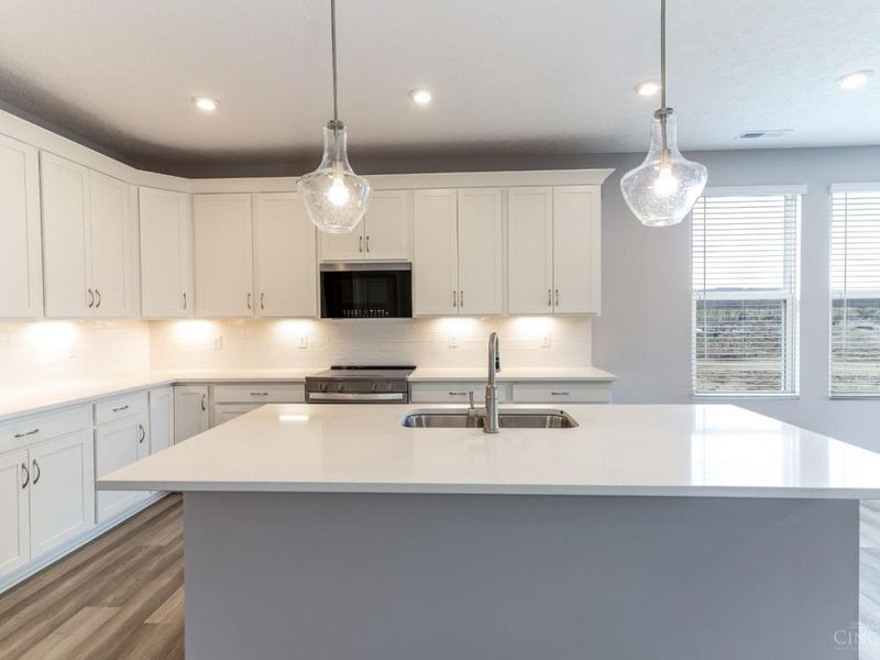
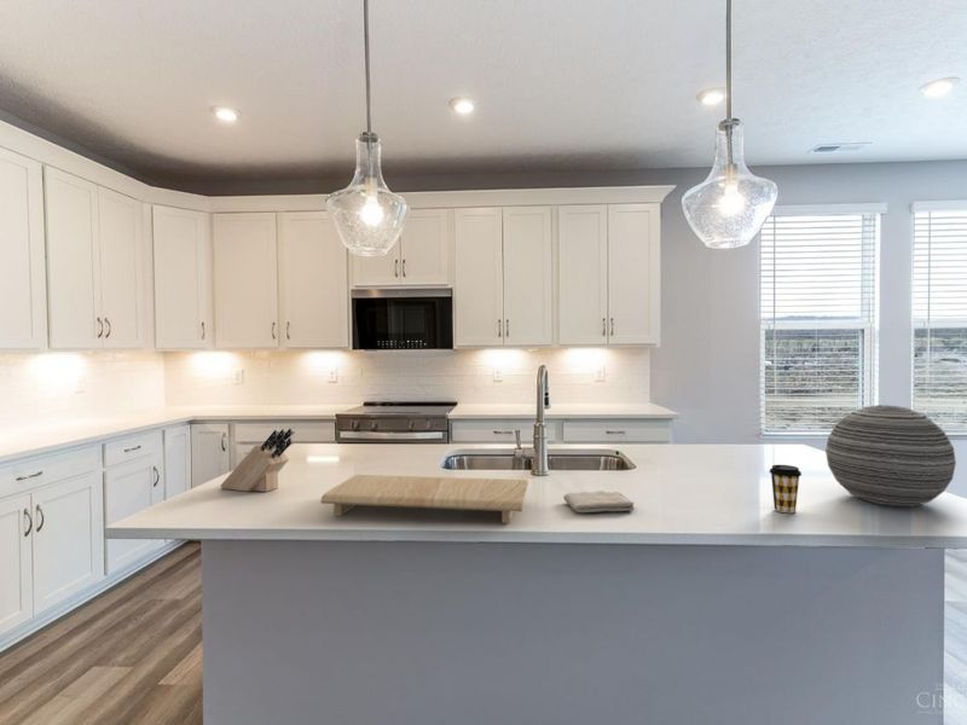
+ knife block (259, 457)
+ decorative orb (886, 452)
+ cutting board (430, 497)
+ washcloth (598, 500)
+ coffee cup (784, 488)
